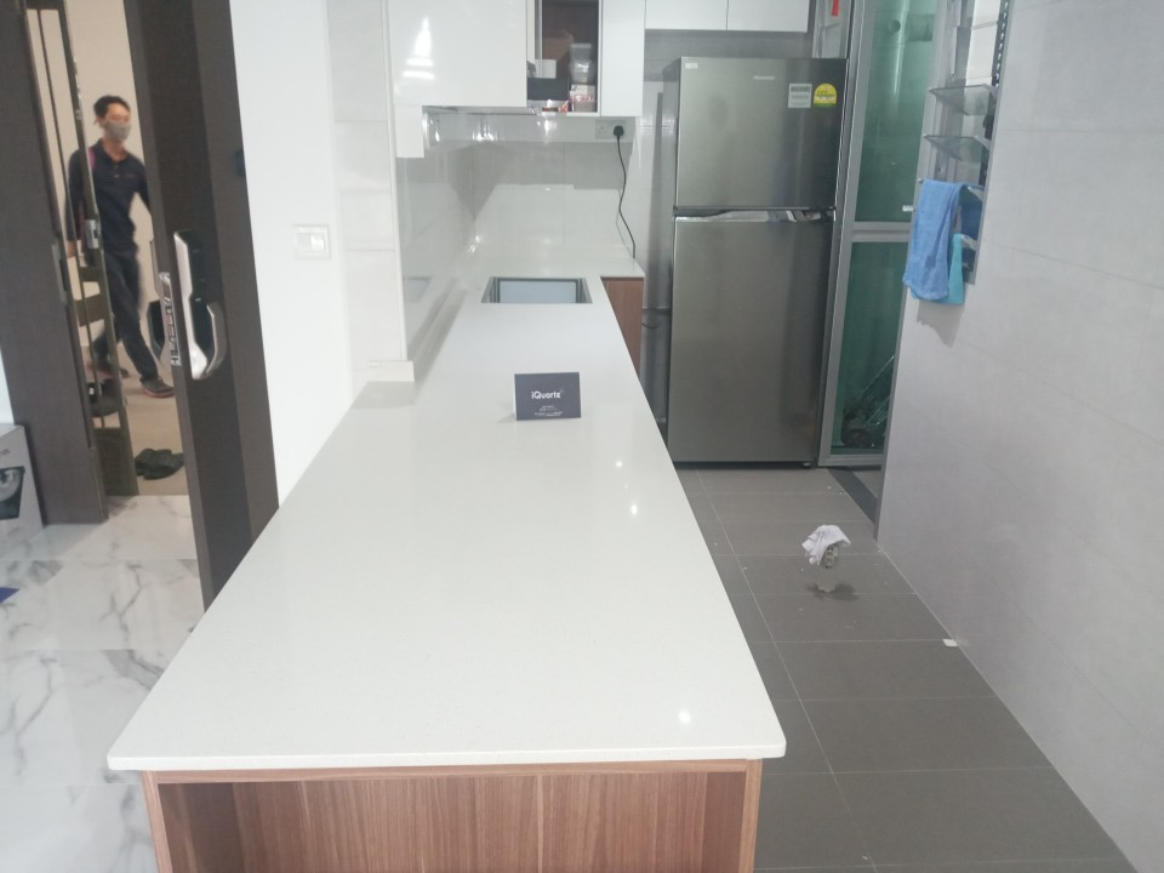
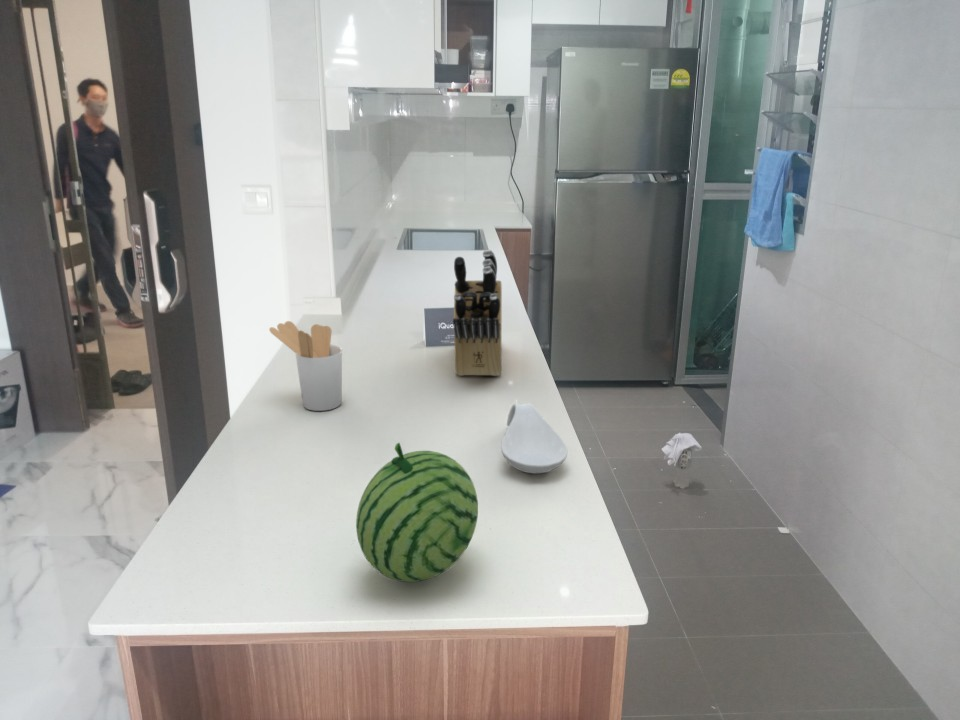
+ utensil holder (308, 363)
+ knife block (478, 305)
+ fruit (418, 506)
+ spoon rest (528, 434)
